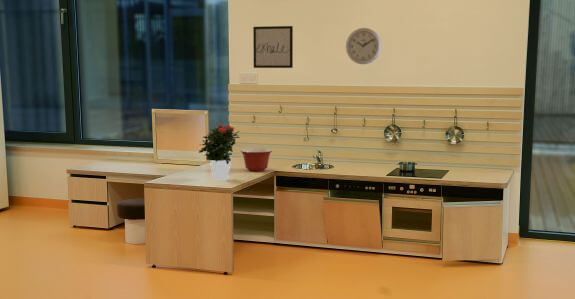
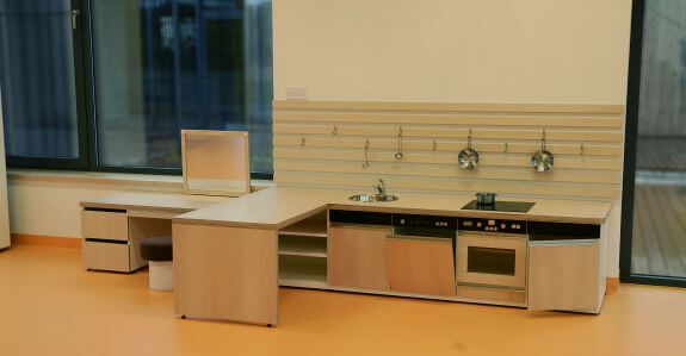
- wall art (272, 47)
- potted flower (221, 151)
- wall clock (363, 46)
- mixing bowl (256, 160)
